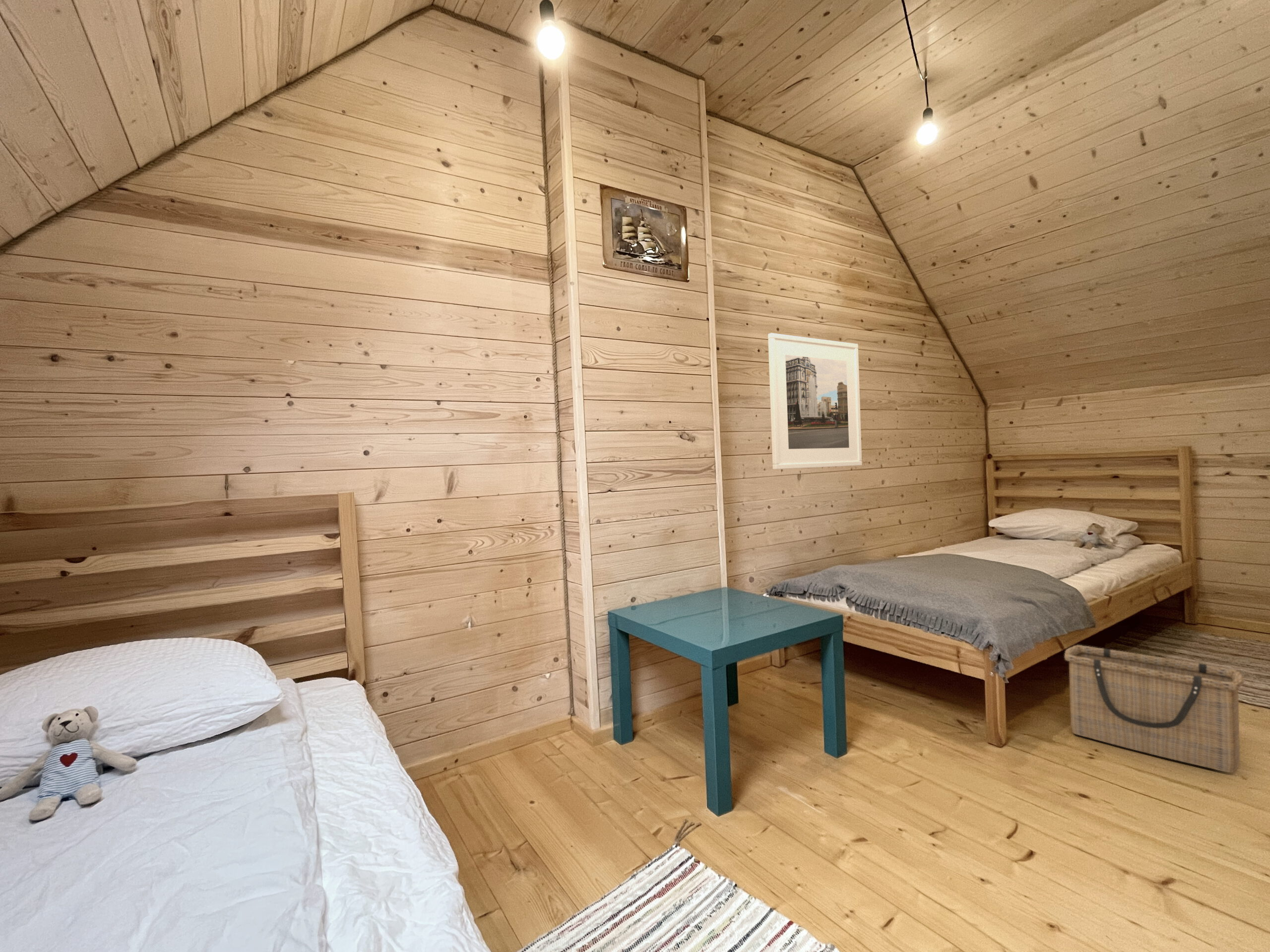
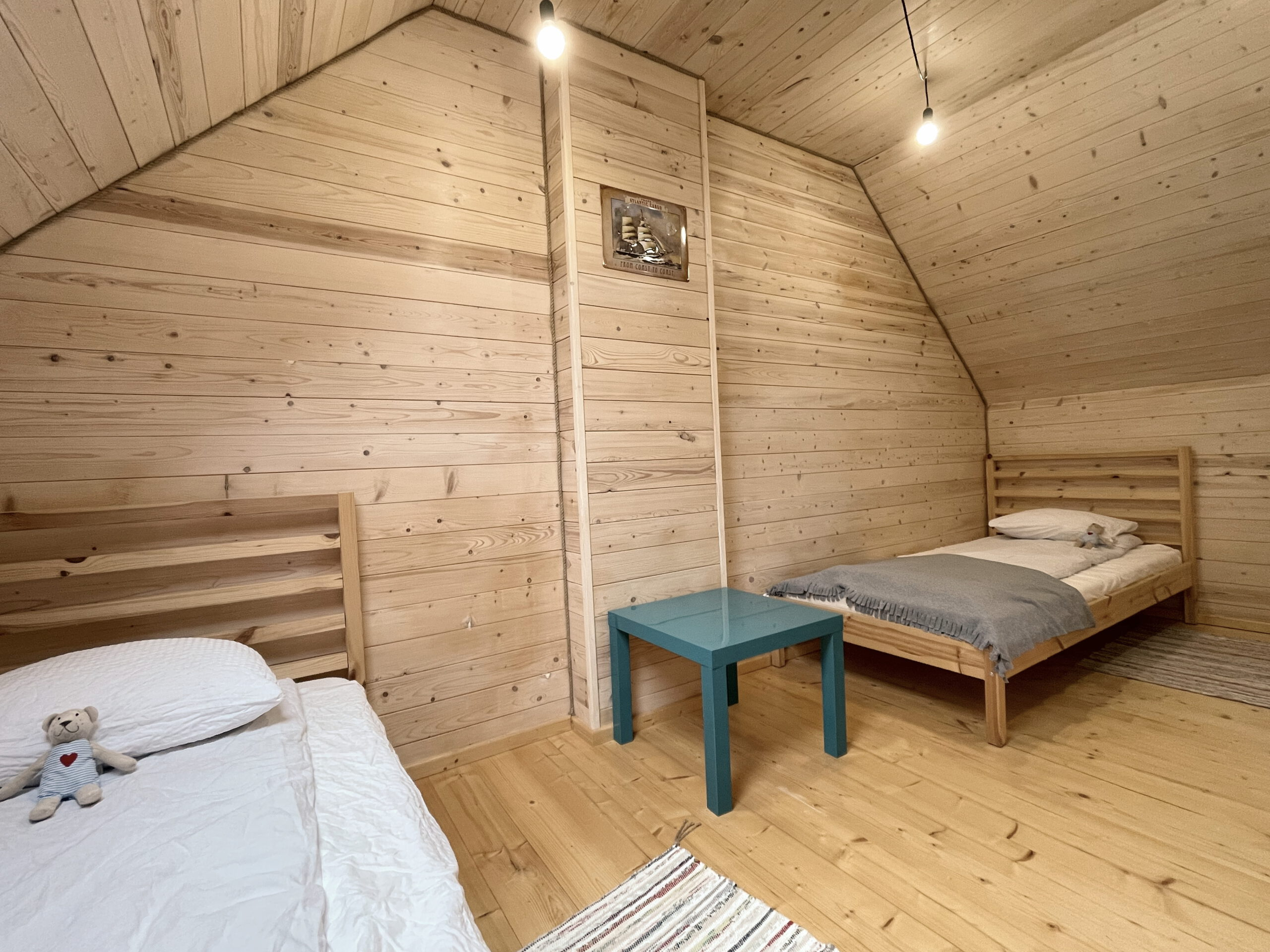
- basket (1148, 704)
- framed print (818, 403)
